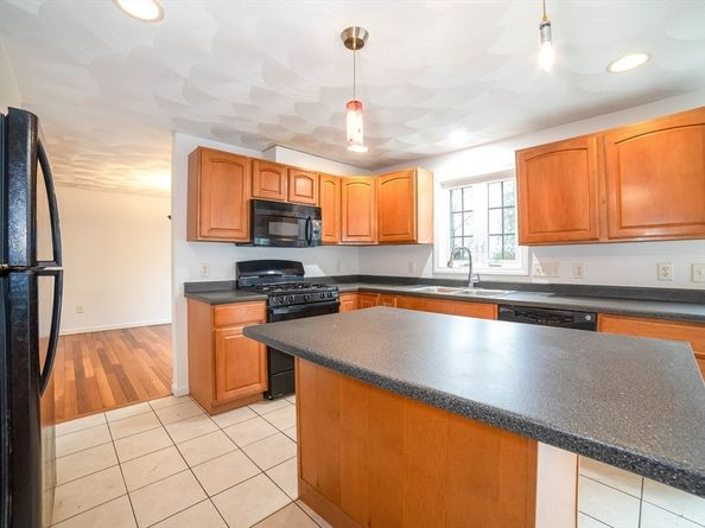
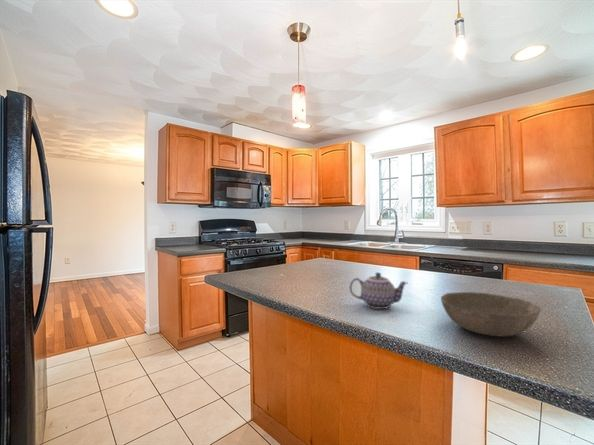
+ bowl (487, 315)
+ teapot (378, 289)
